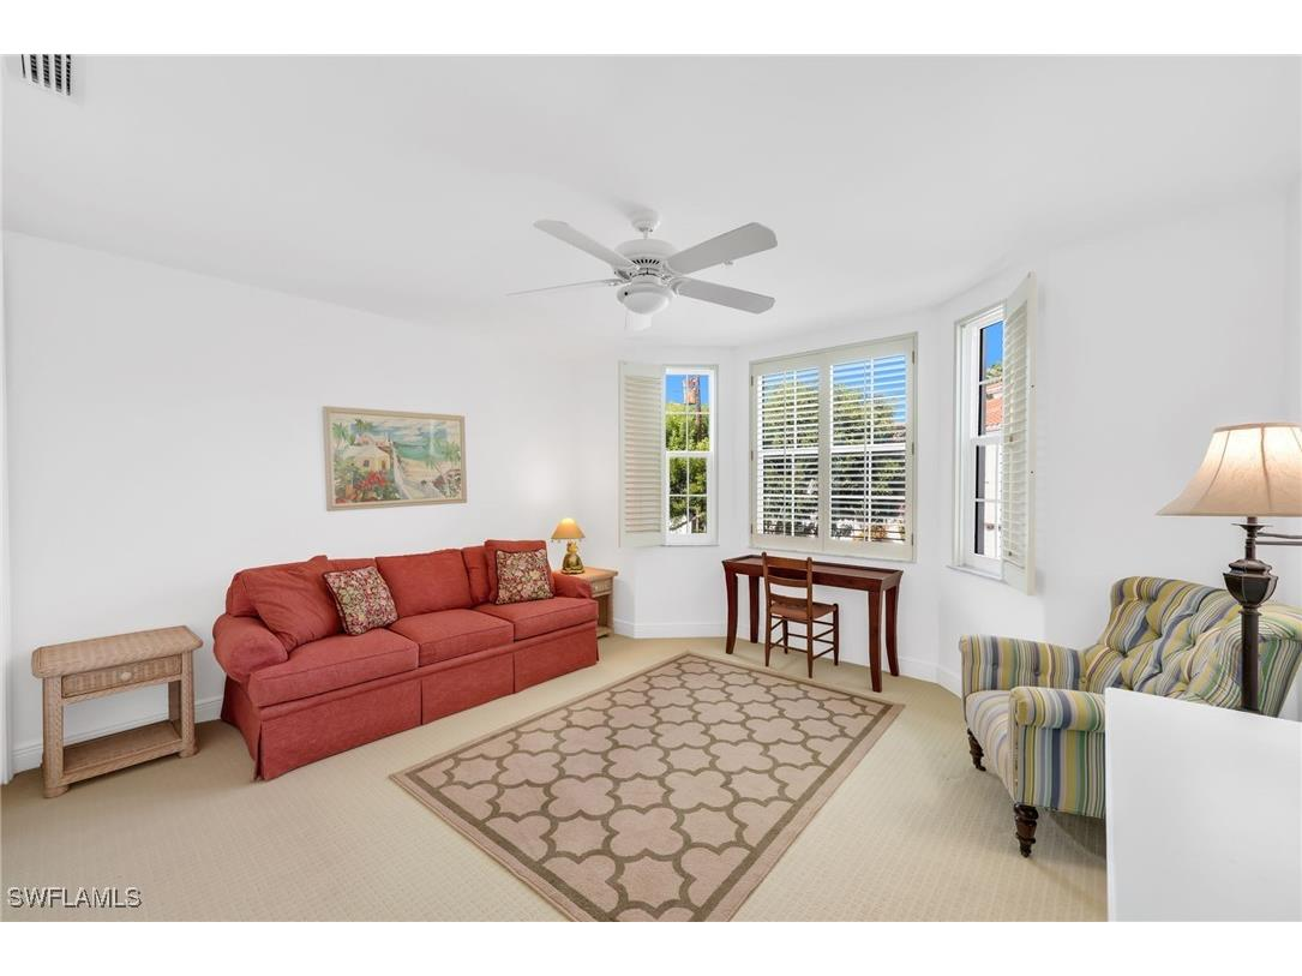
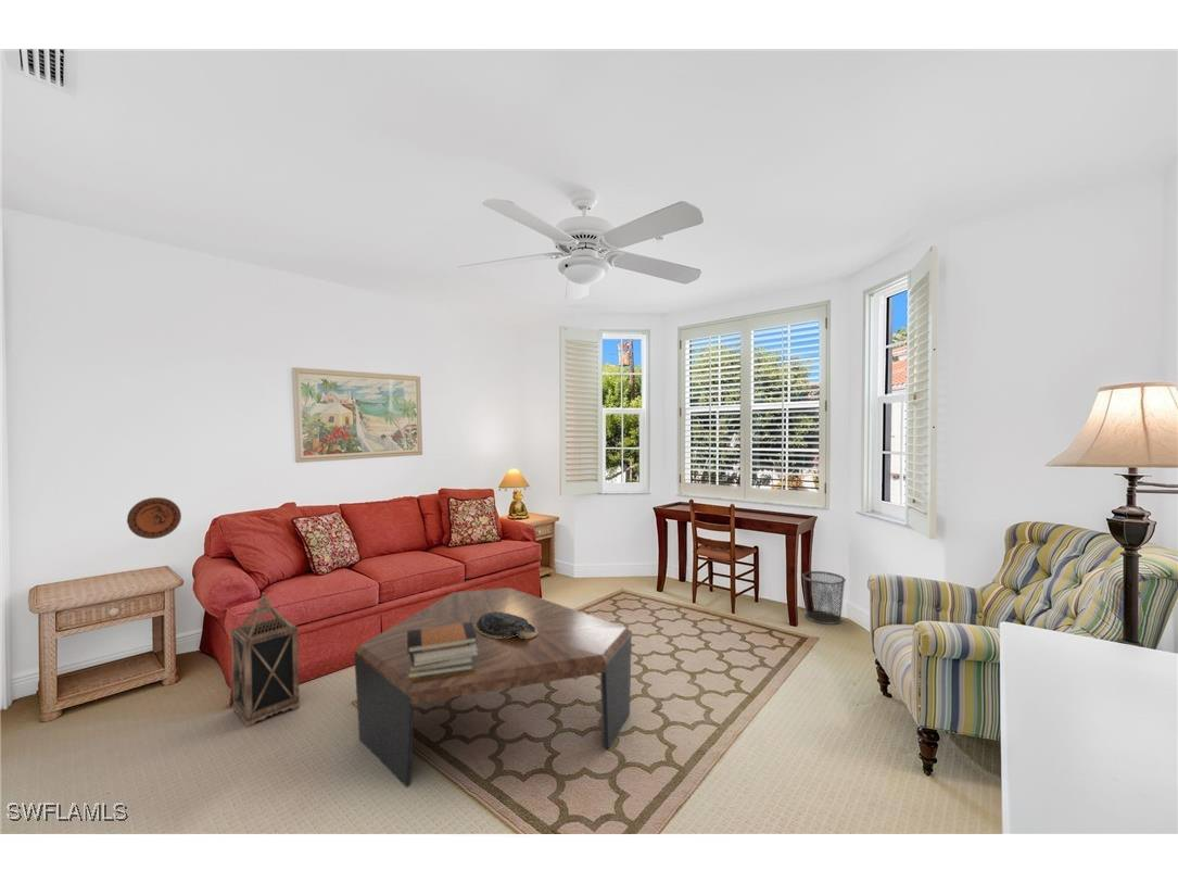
+ waste bin (823, 596)
+ lantern (265, 651)
+ coffee table (494, 661)
+ decorative bowl (505, 622)
+ book stack (442, 648)
+ decorative plate (154, 517)
